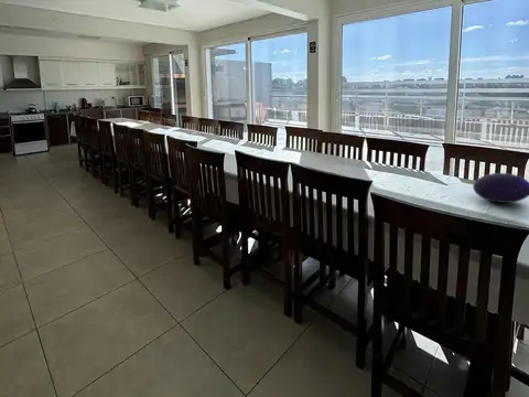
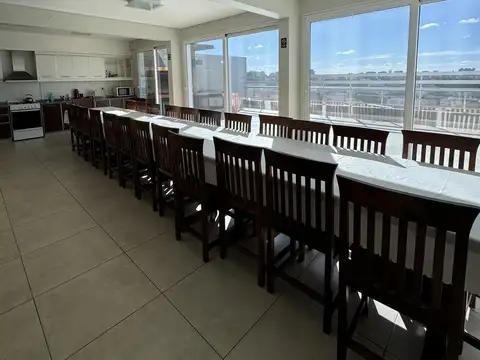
- decorative orb (501, 187)
